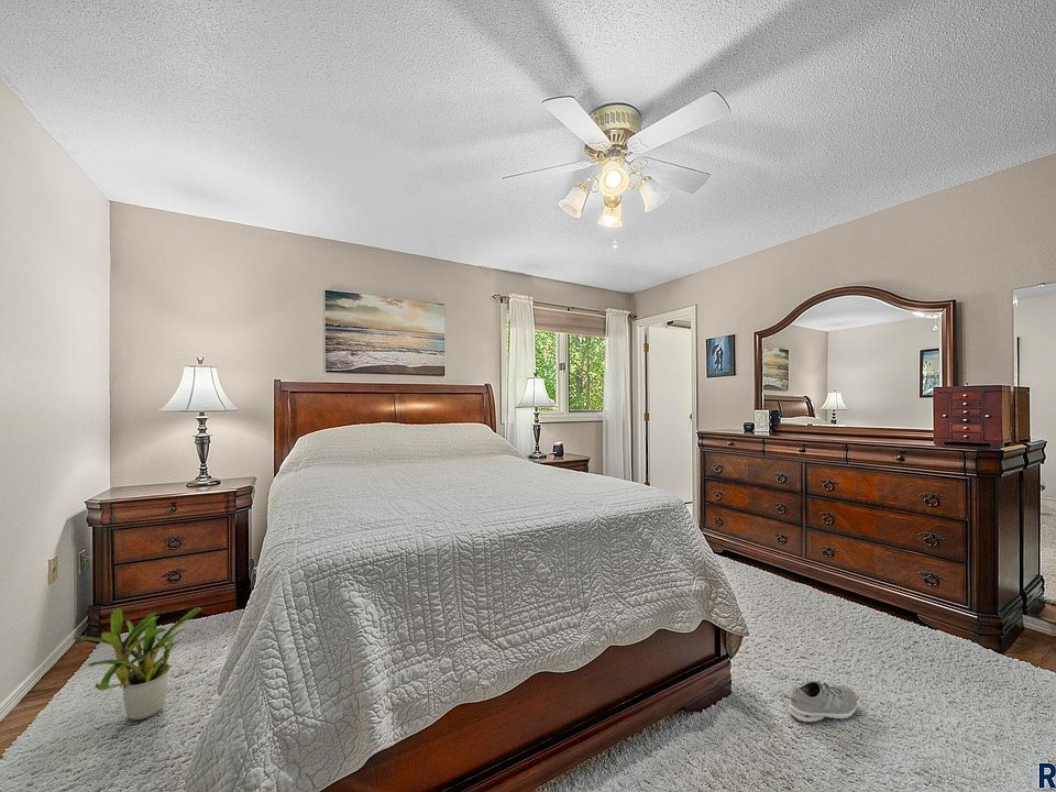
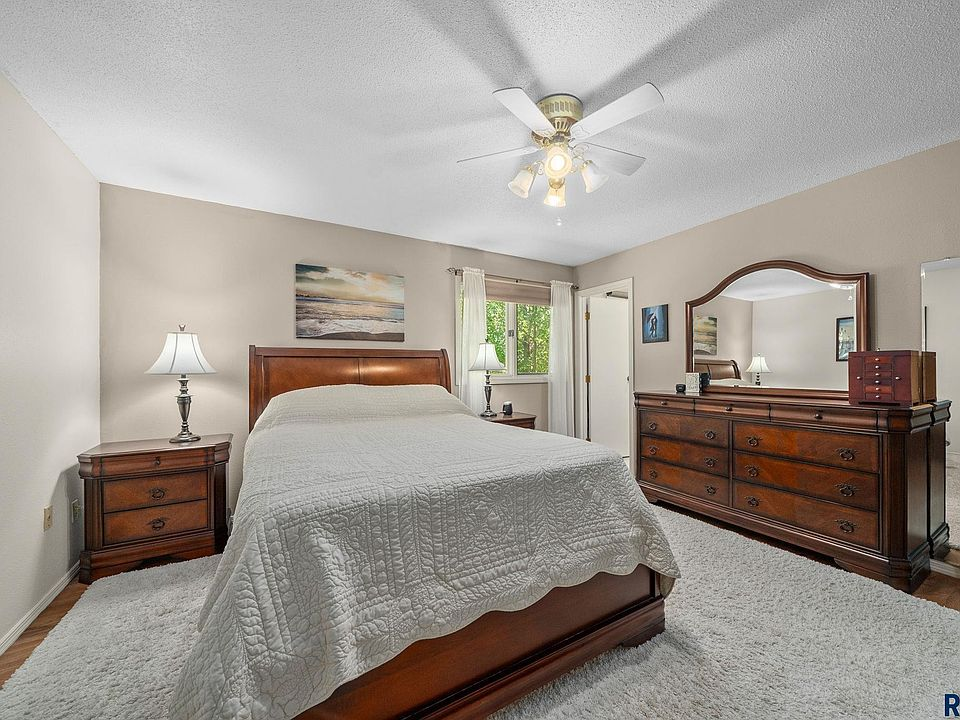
- sneaker (825, 696)
- potted plant (134, 664)
